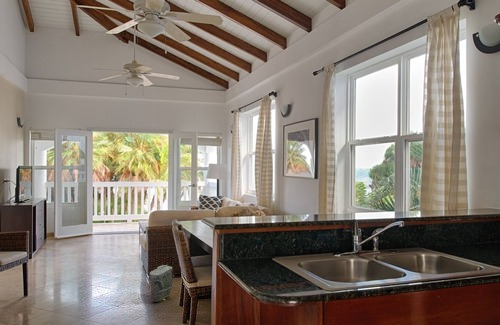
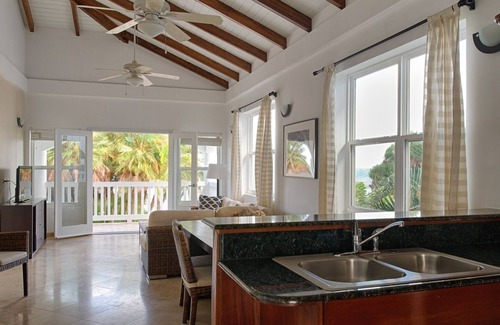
- bag (162, 283)
